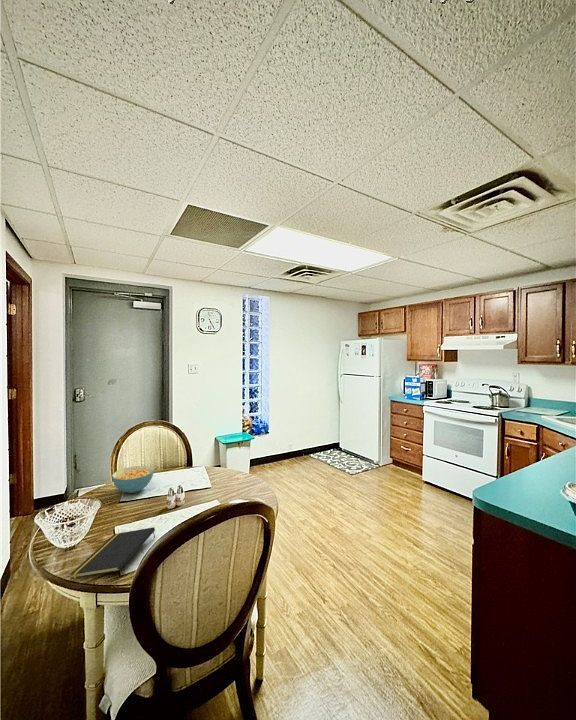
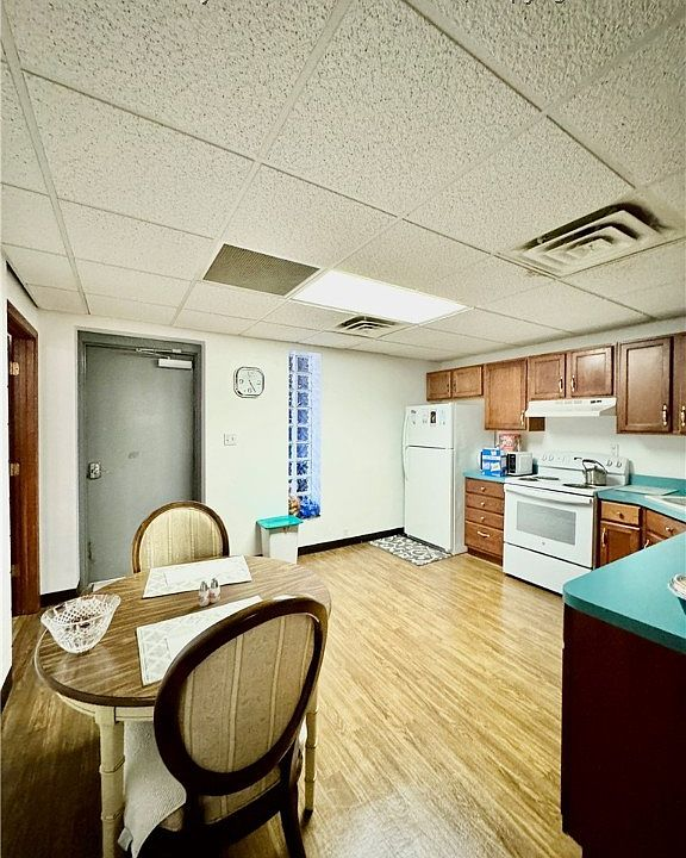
- cereal bowl (133, 481)
- notepad (116, 550)
